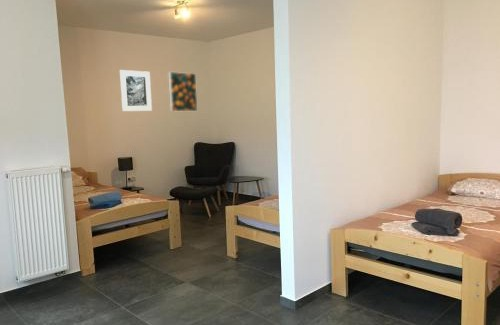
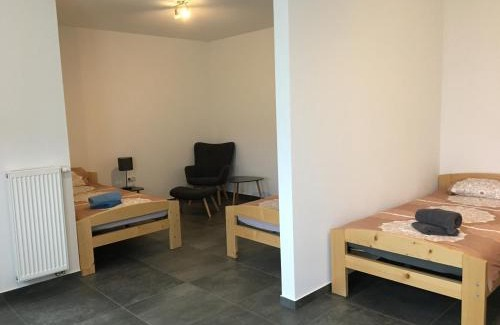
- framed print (136, 91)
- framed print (183, 92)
